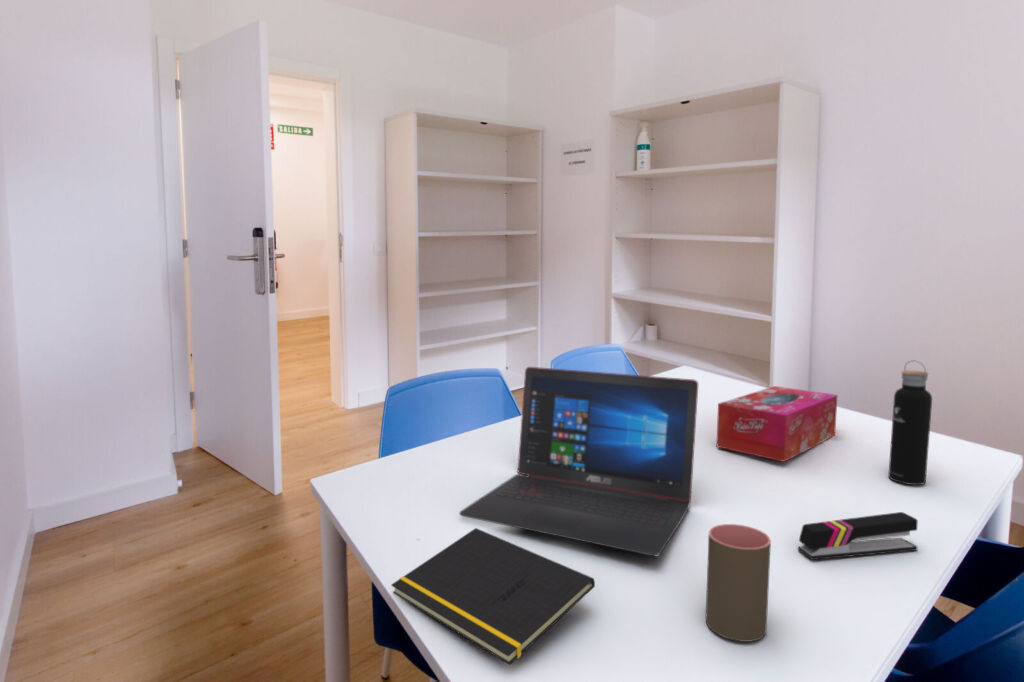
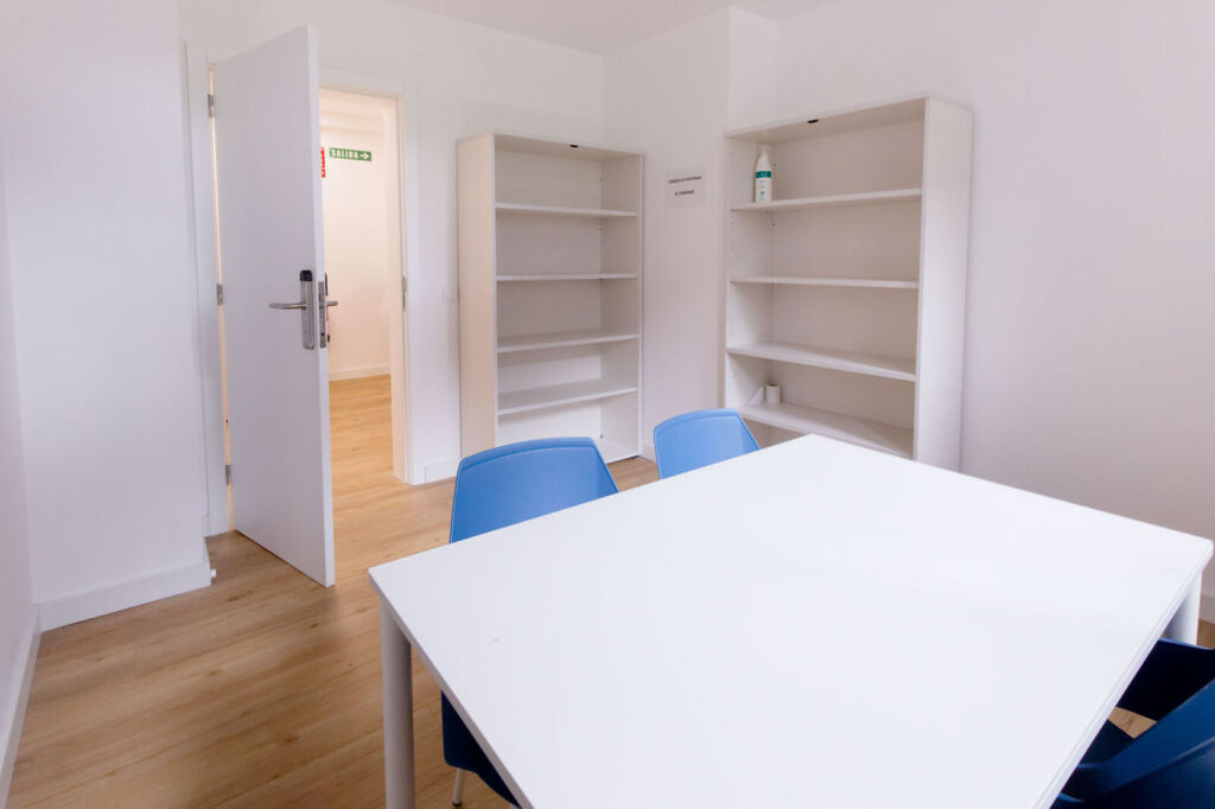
- tissue box (778, 420)
- water bottle (911, 420)
- laptop (581, 447)
- cup (737, 580)
- notepad (490, 585)
- stapler (858, 534)
